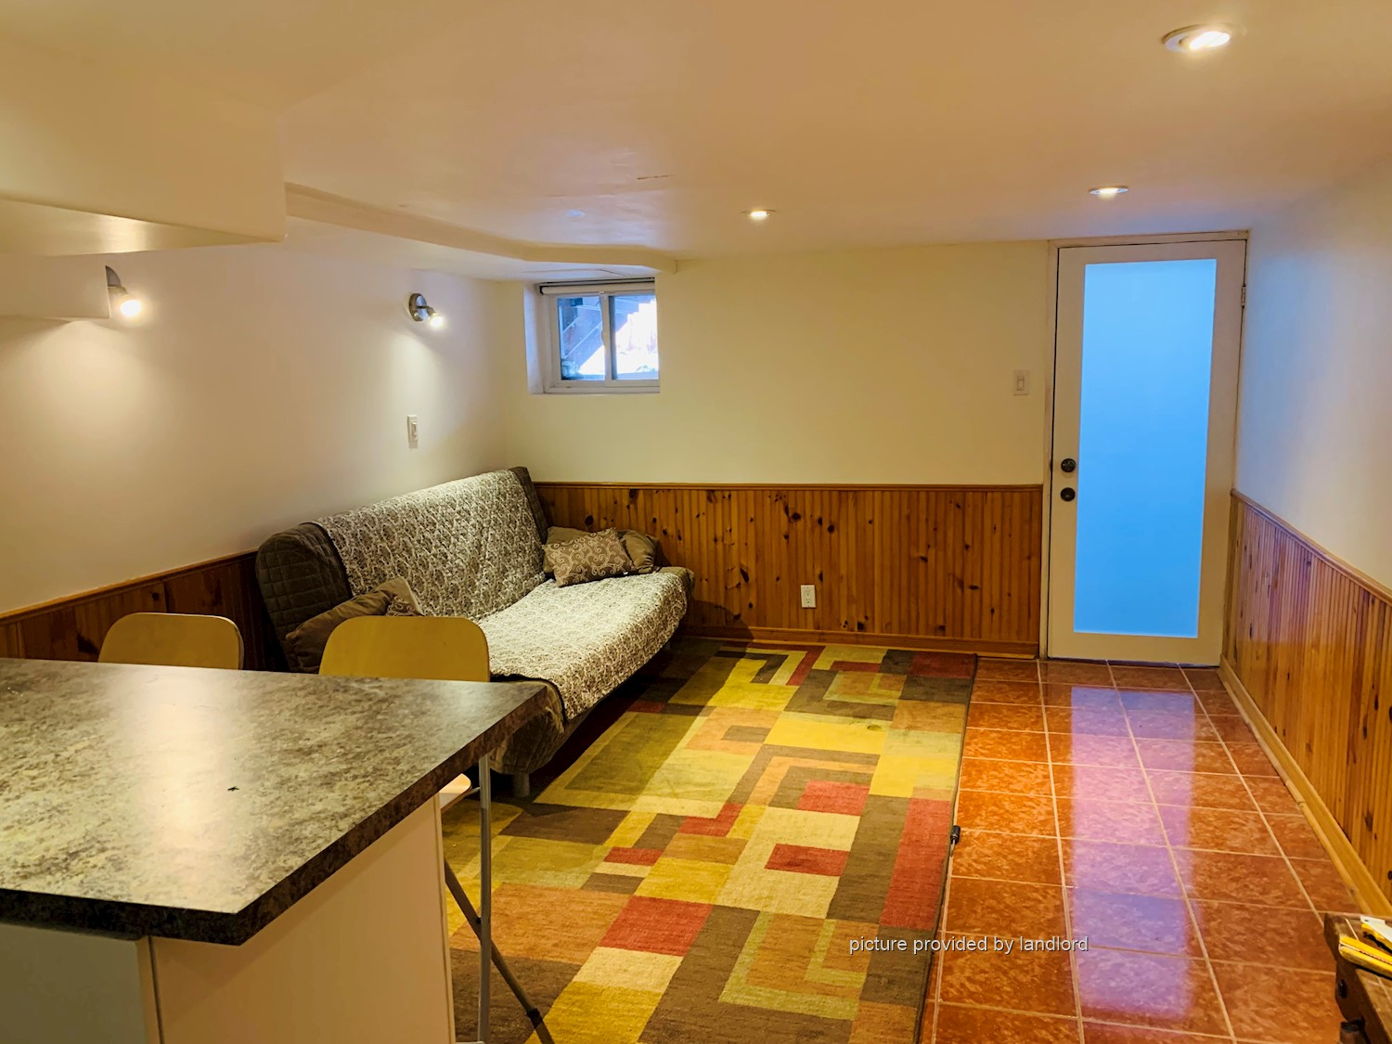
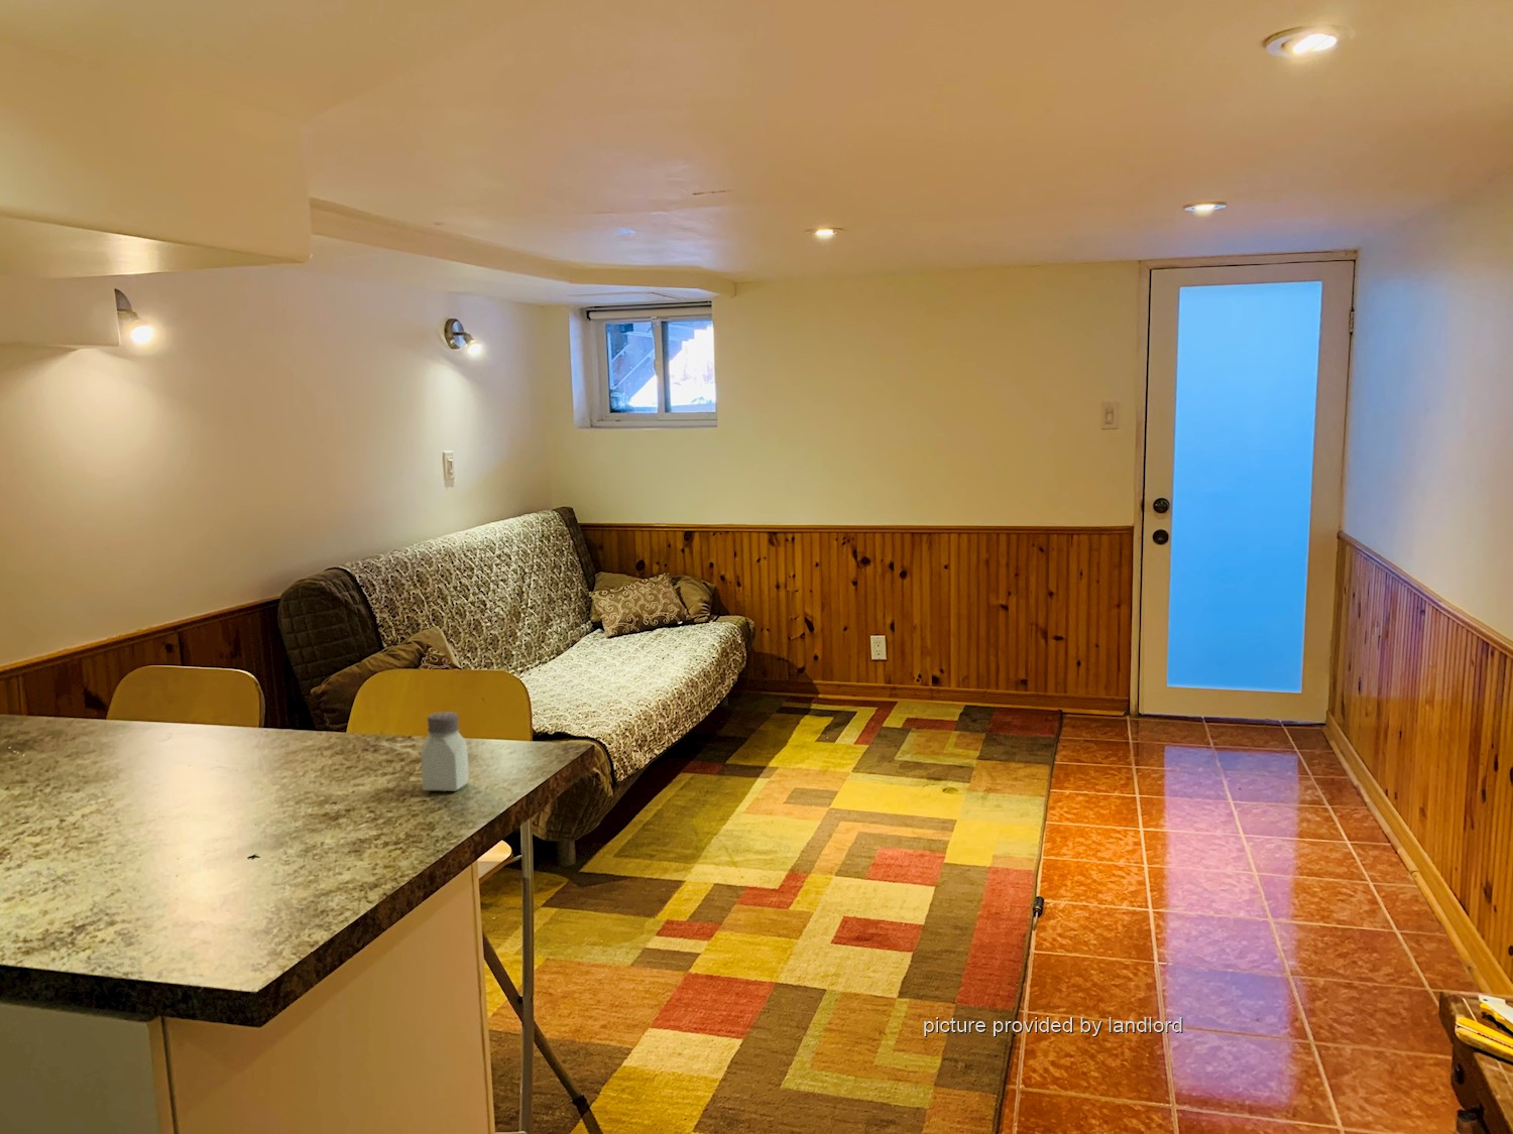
+ saltshaker (444, 750)
